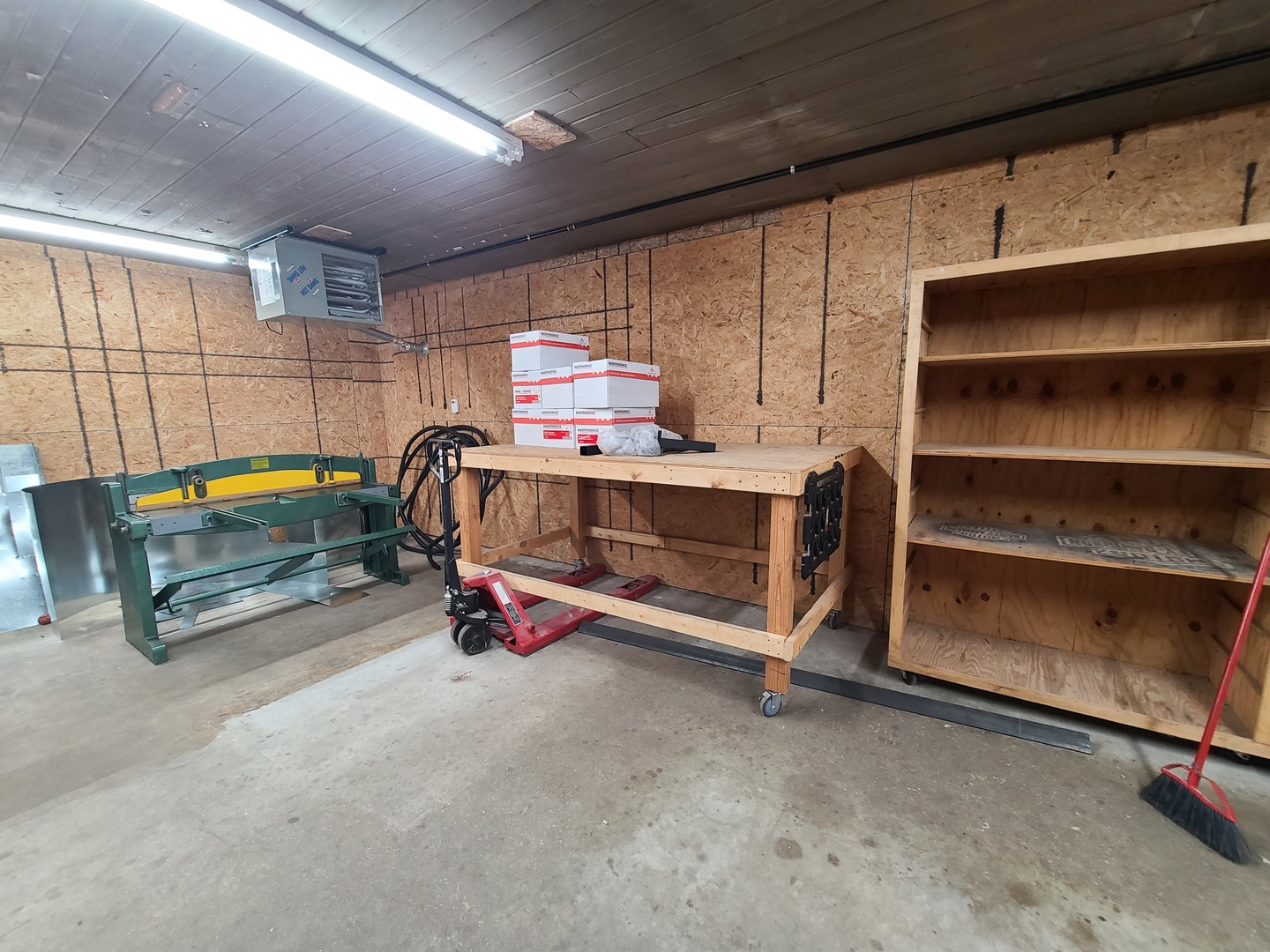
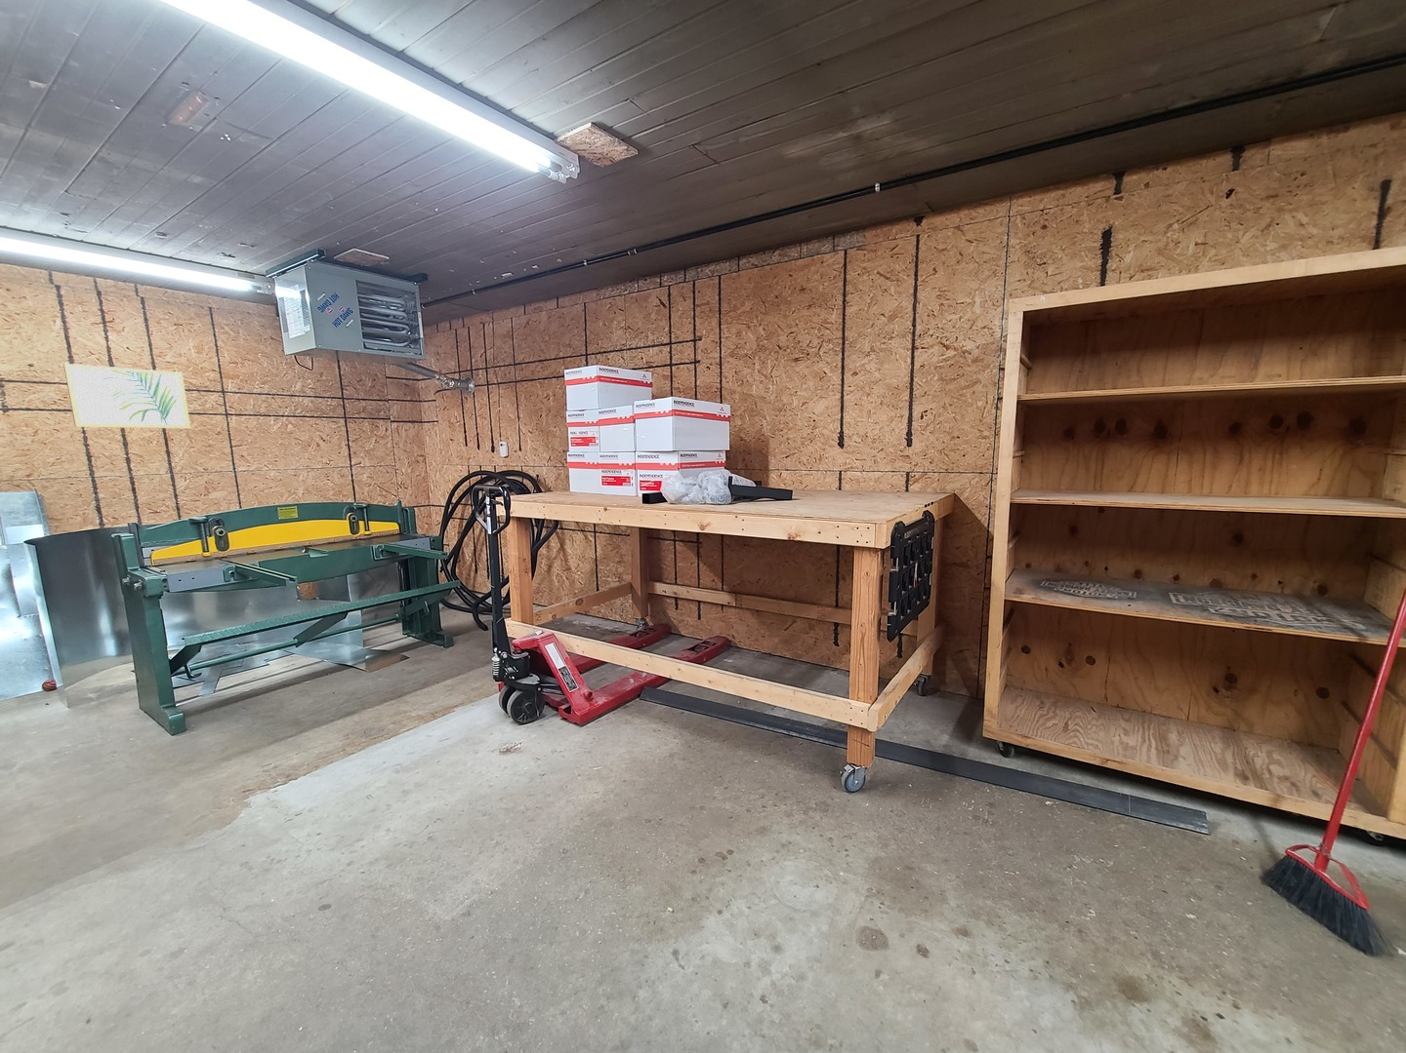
+ wall art (131, 398)
